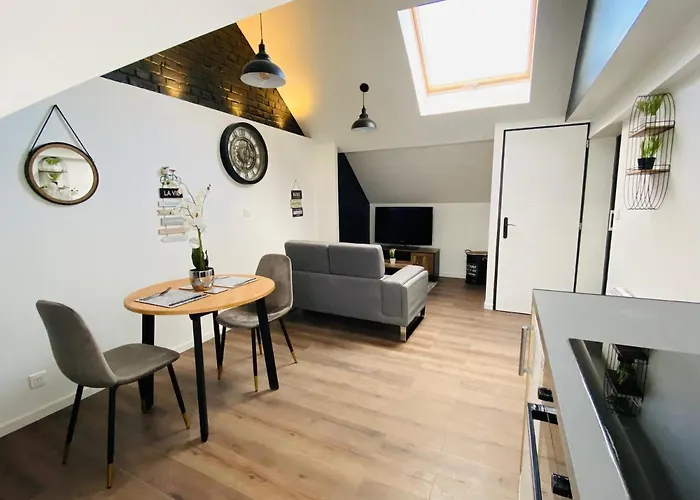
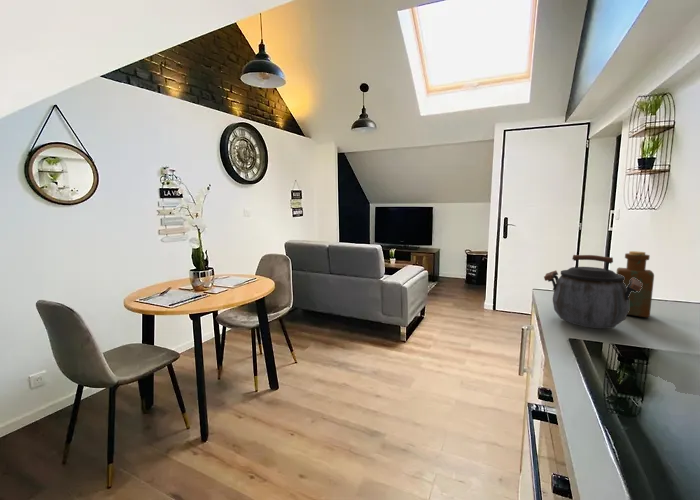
+ bottle (629, 282)
+ kettle (589, 290)
